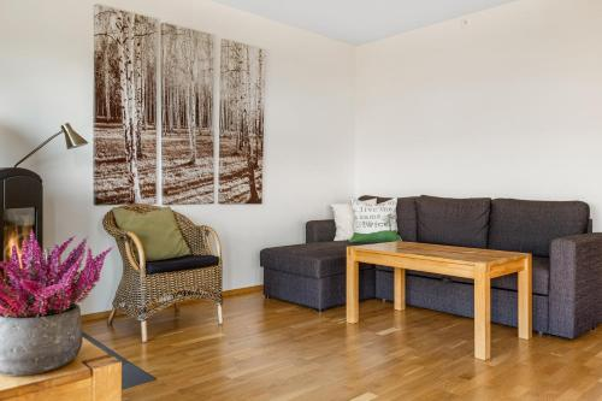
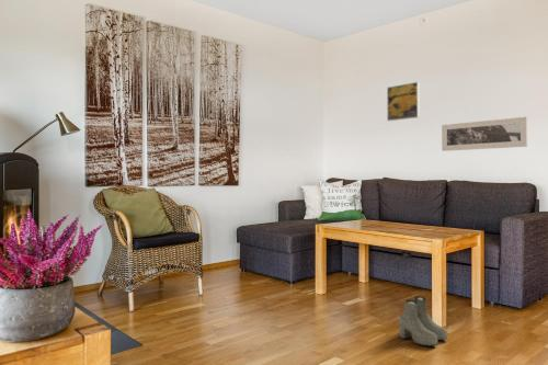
+ boots (422, 319)
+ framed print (481, 135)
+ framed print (402, 102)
